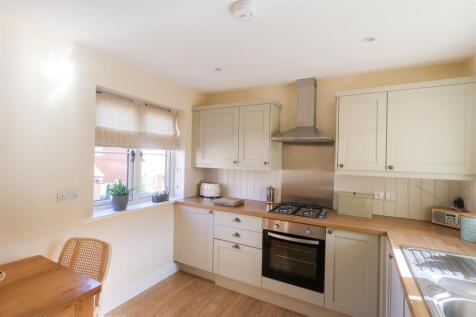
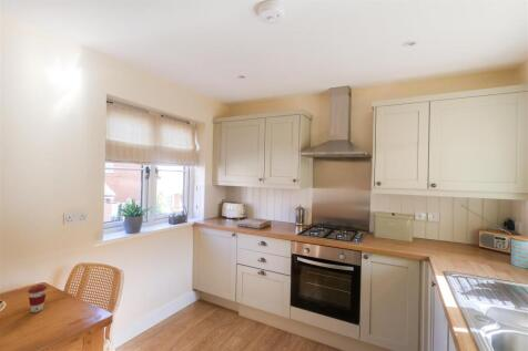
+ coffee cup (37, 298)
